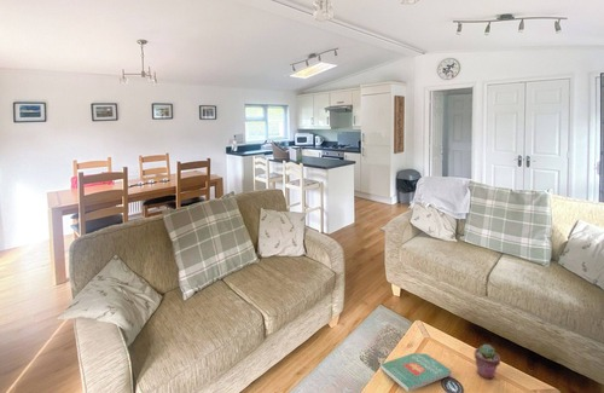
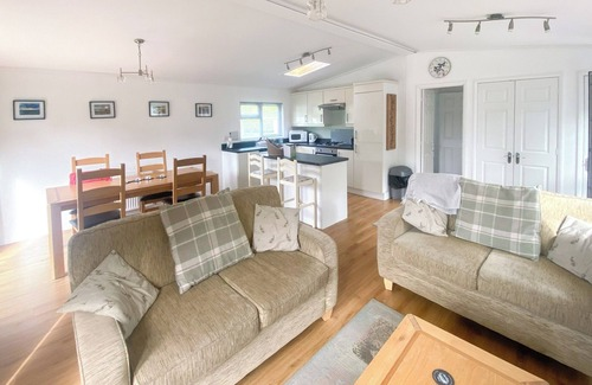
- book (414, 369)
- potted succulent (486, 359)
